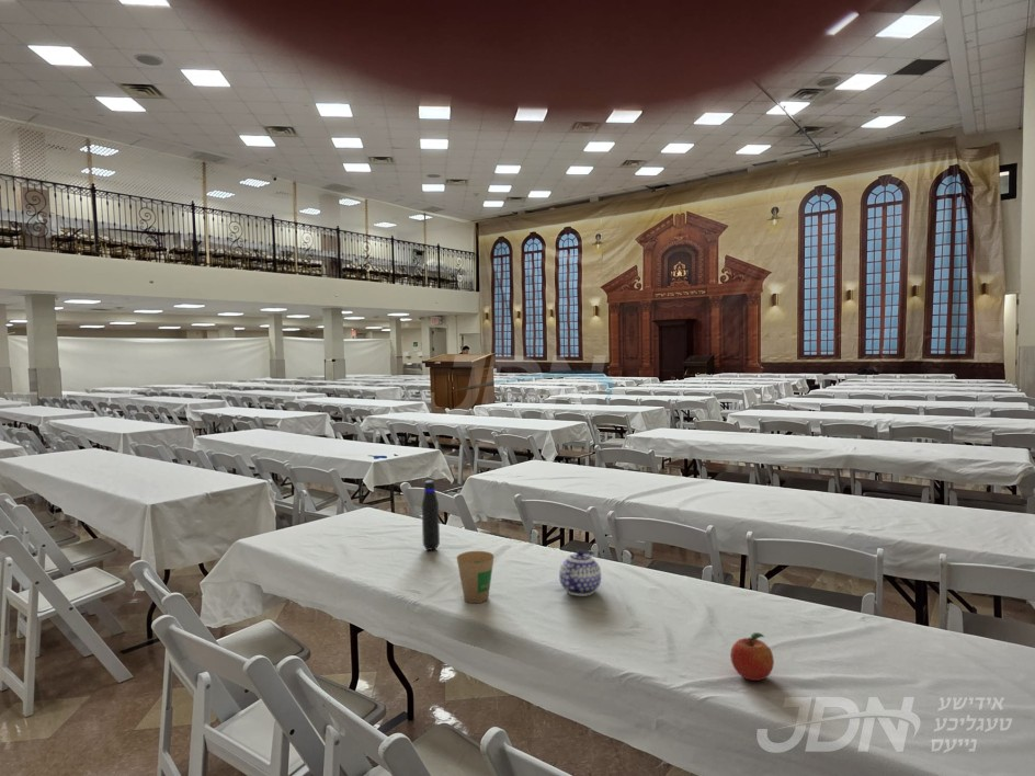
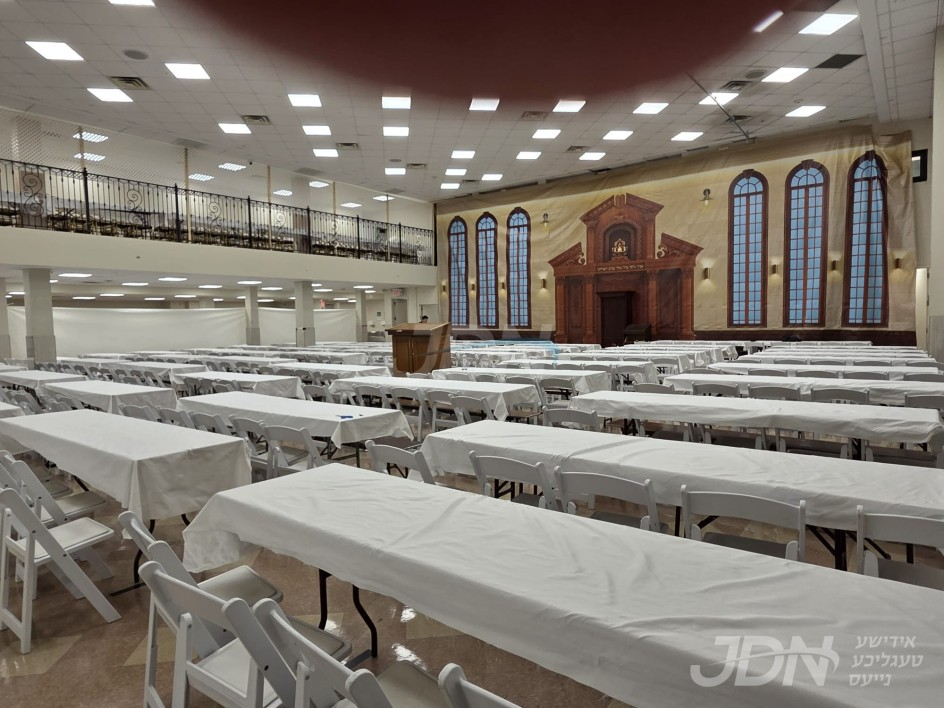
- water bottle (430, 515)
- teapot (580, 570)
- fruit (751, 654)
- paper cup (476, 577)
